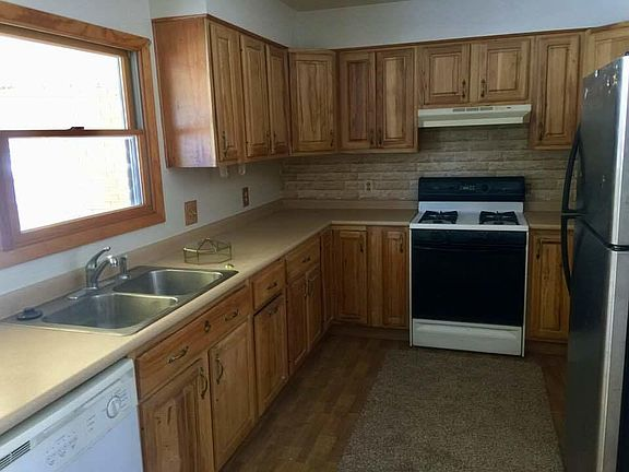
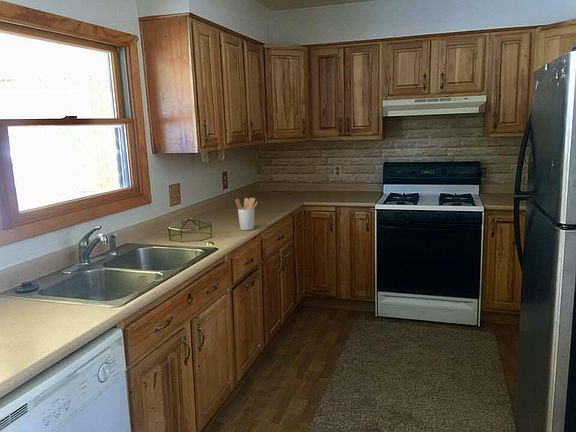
+ utensil holder (247, 212)
